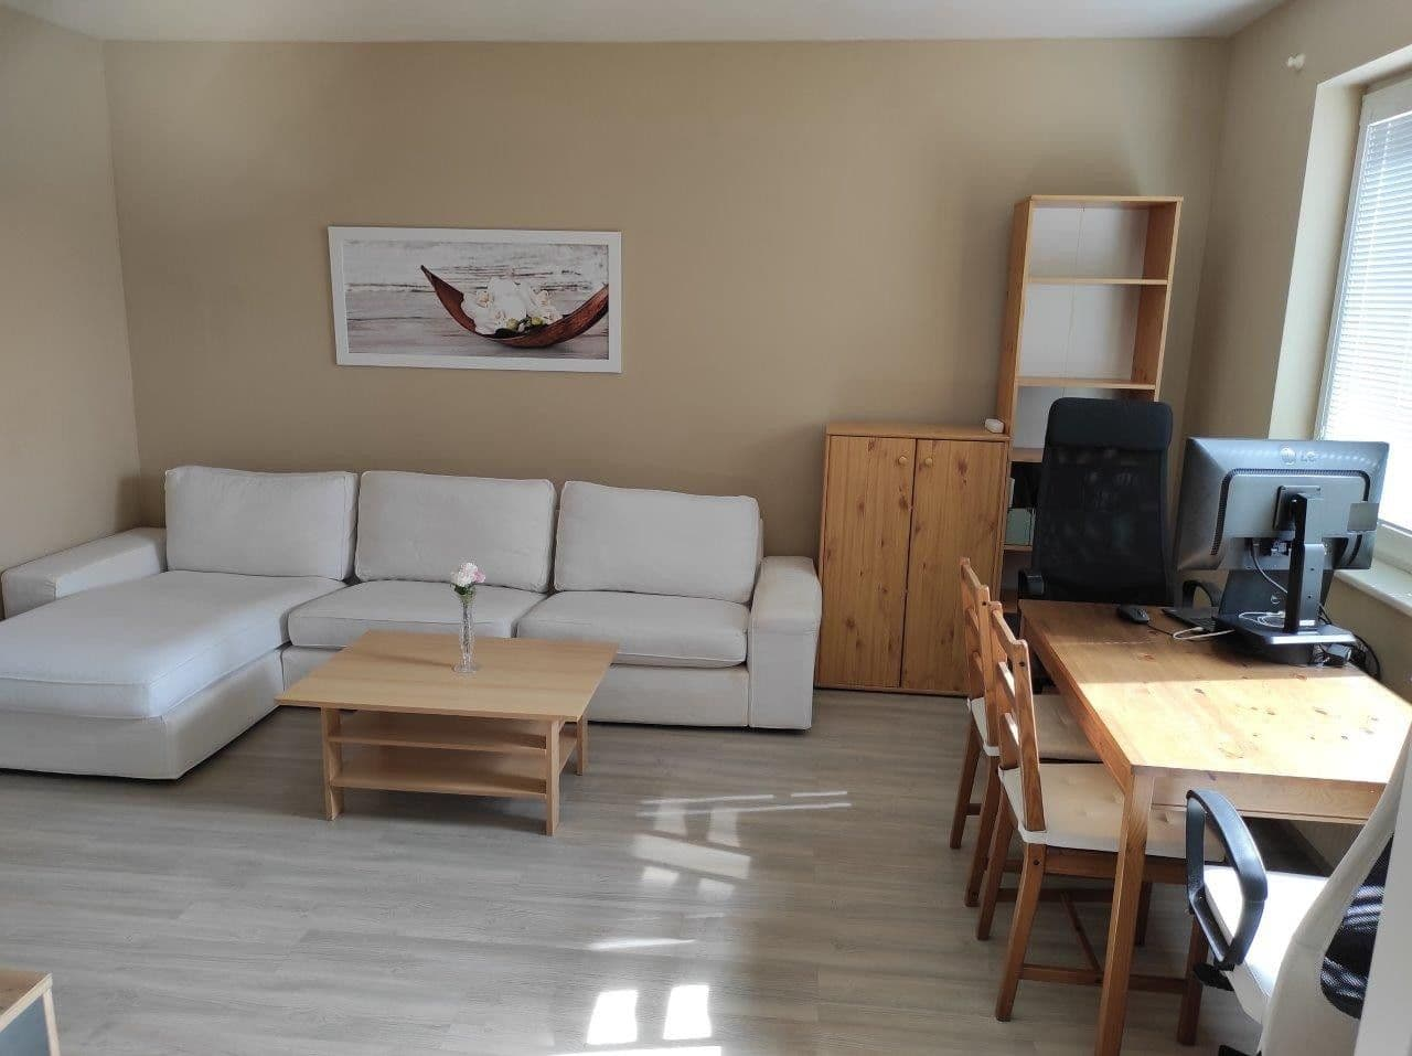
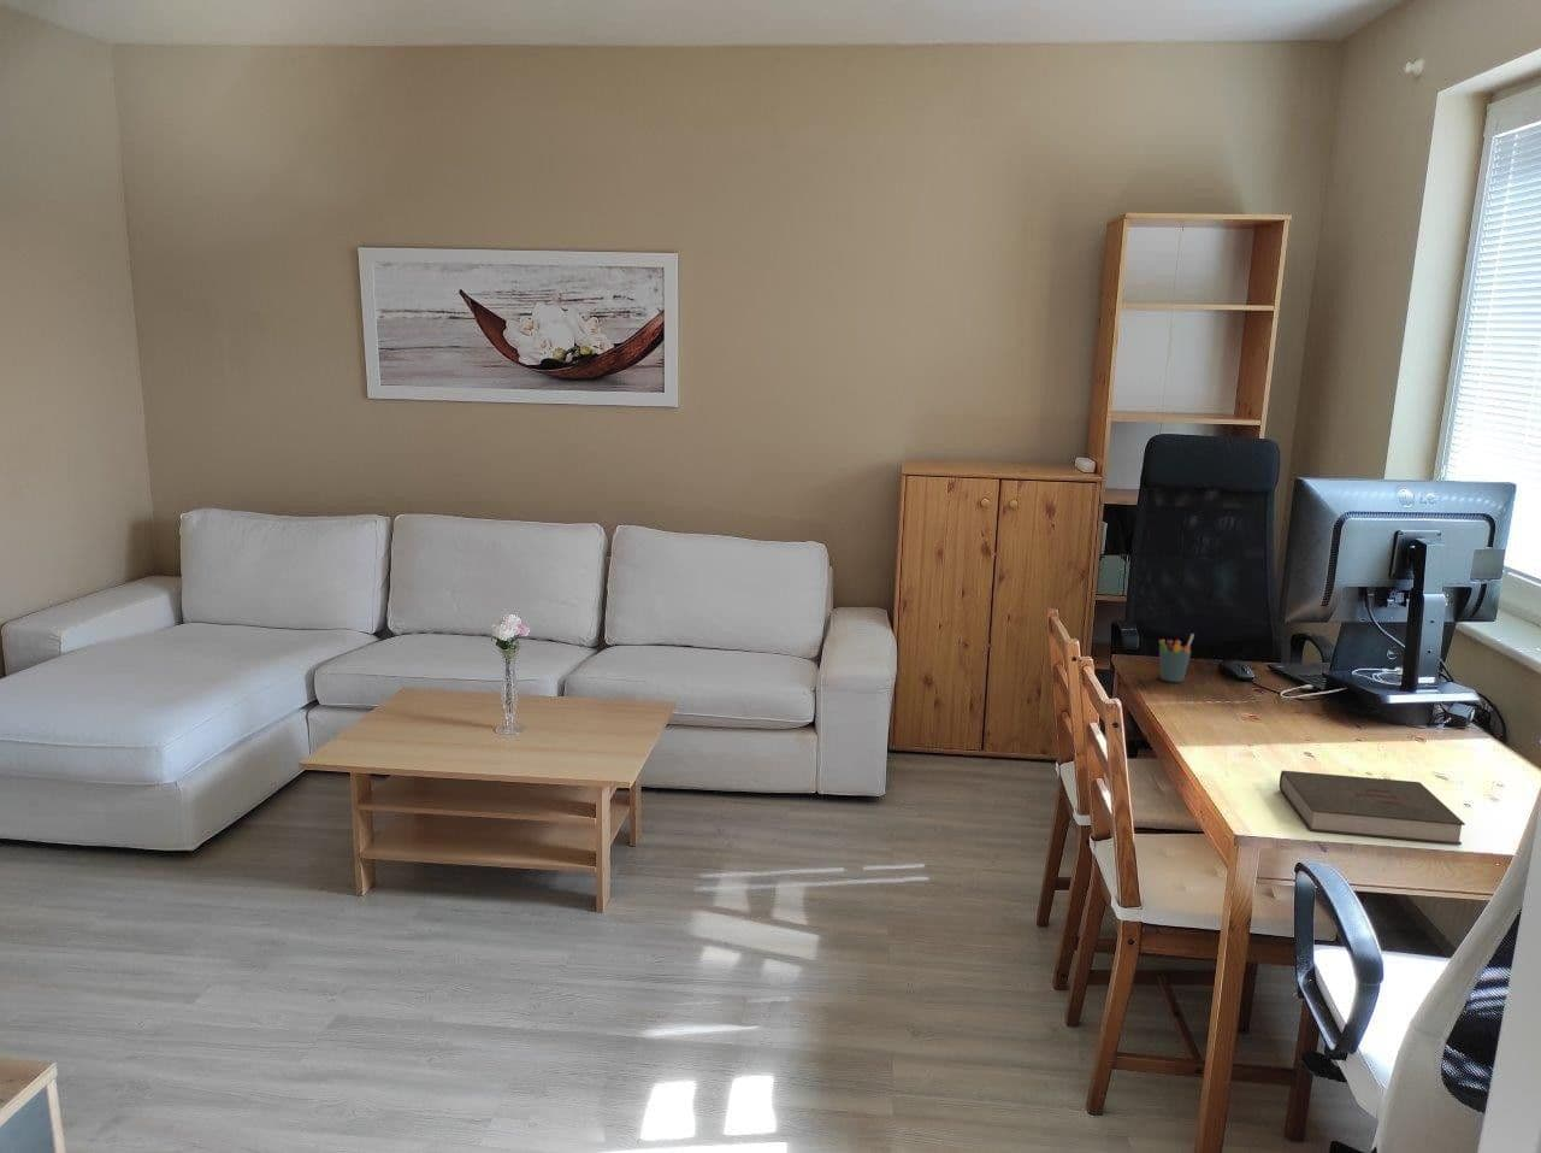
+ book (1365, 804)
+ pen holder (1174, 655)
